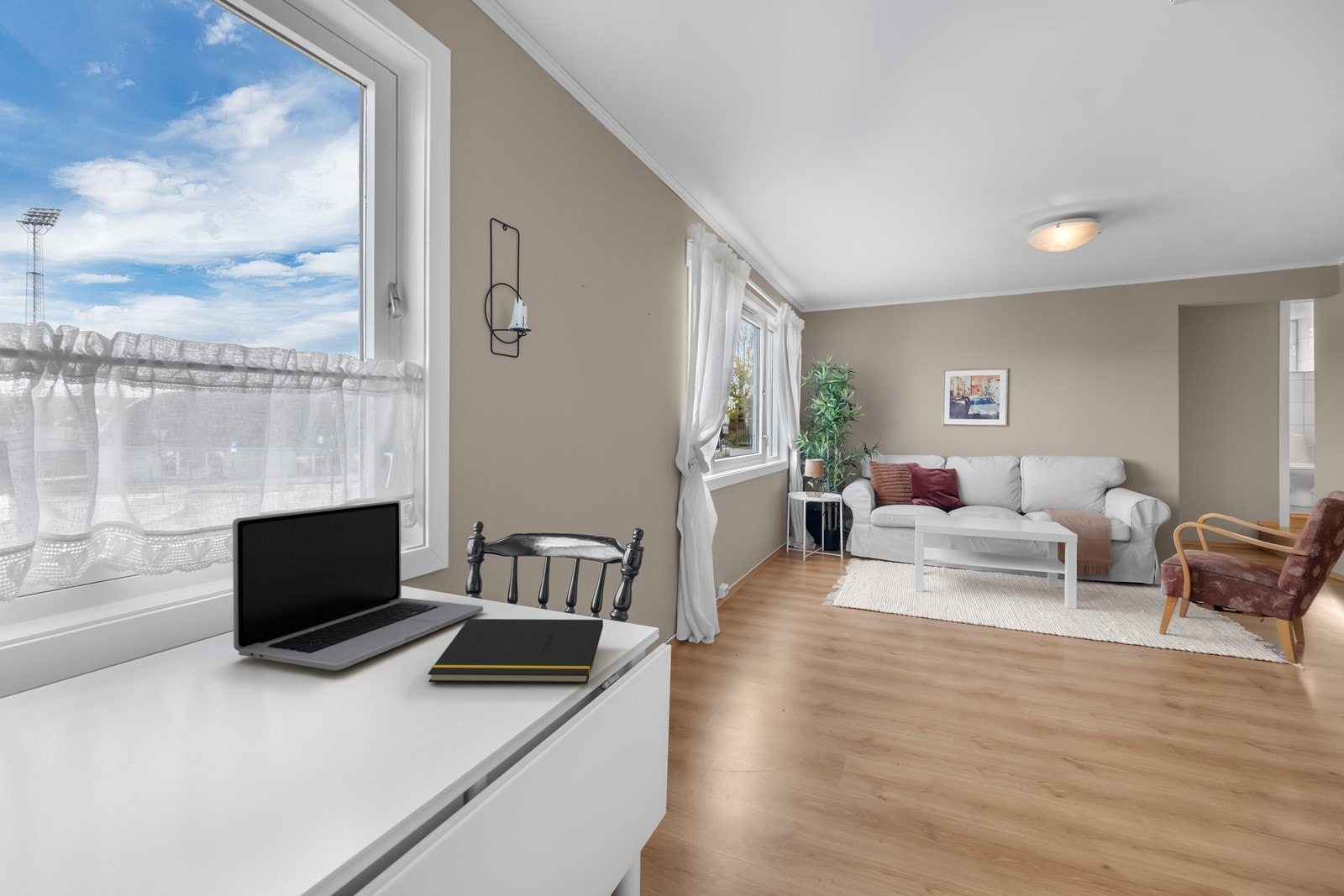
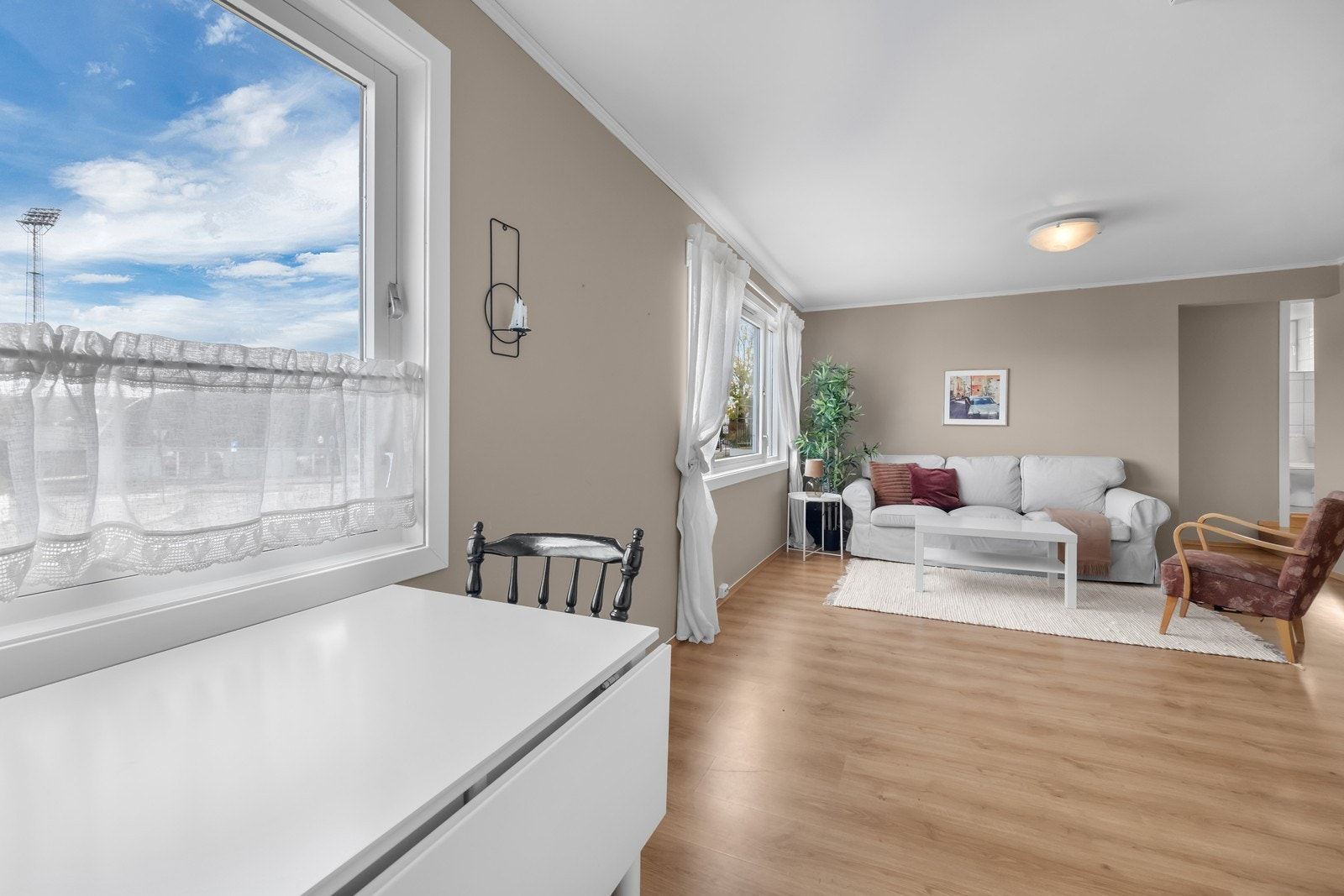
- notepad (522, 647)
- laptop (373, 571)
